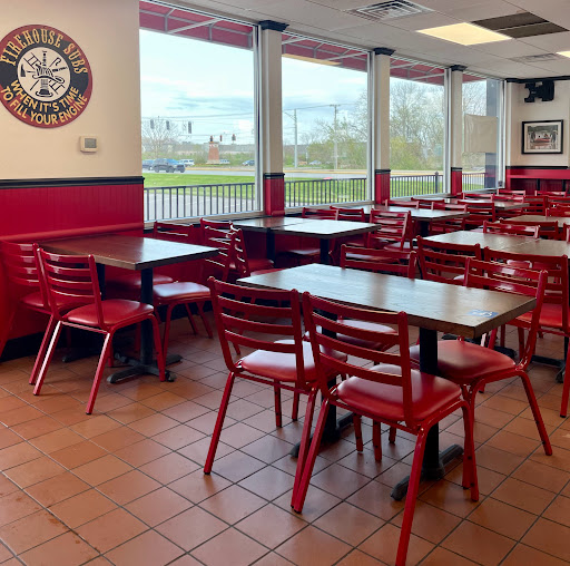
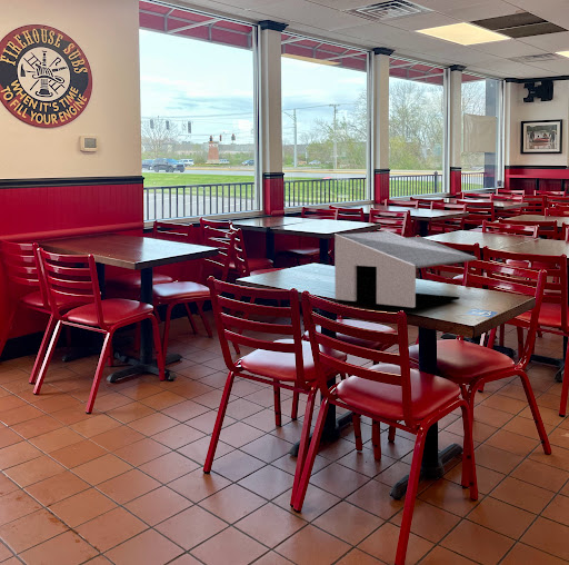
+ architectural model (406, 265)
